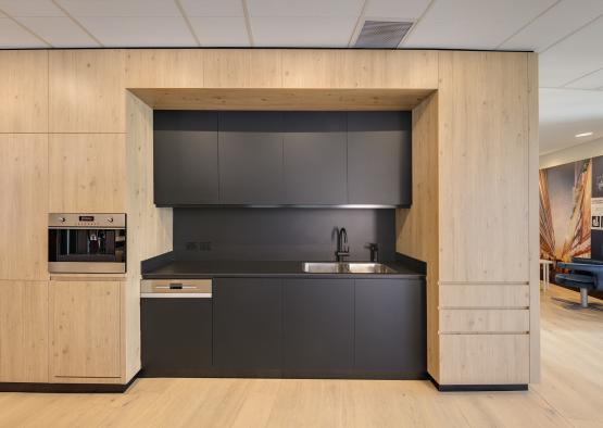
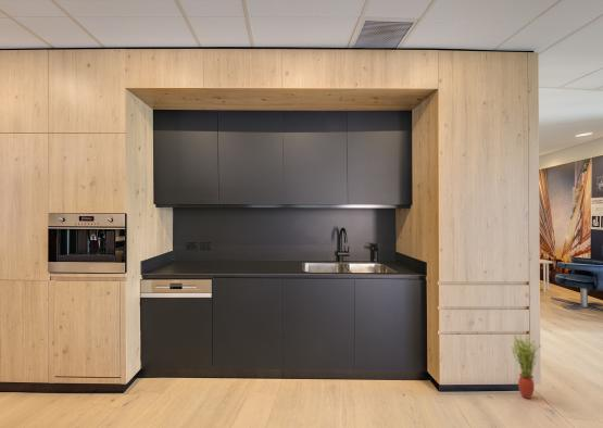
+ potted plant (525, 366)
